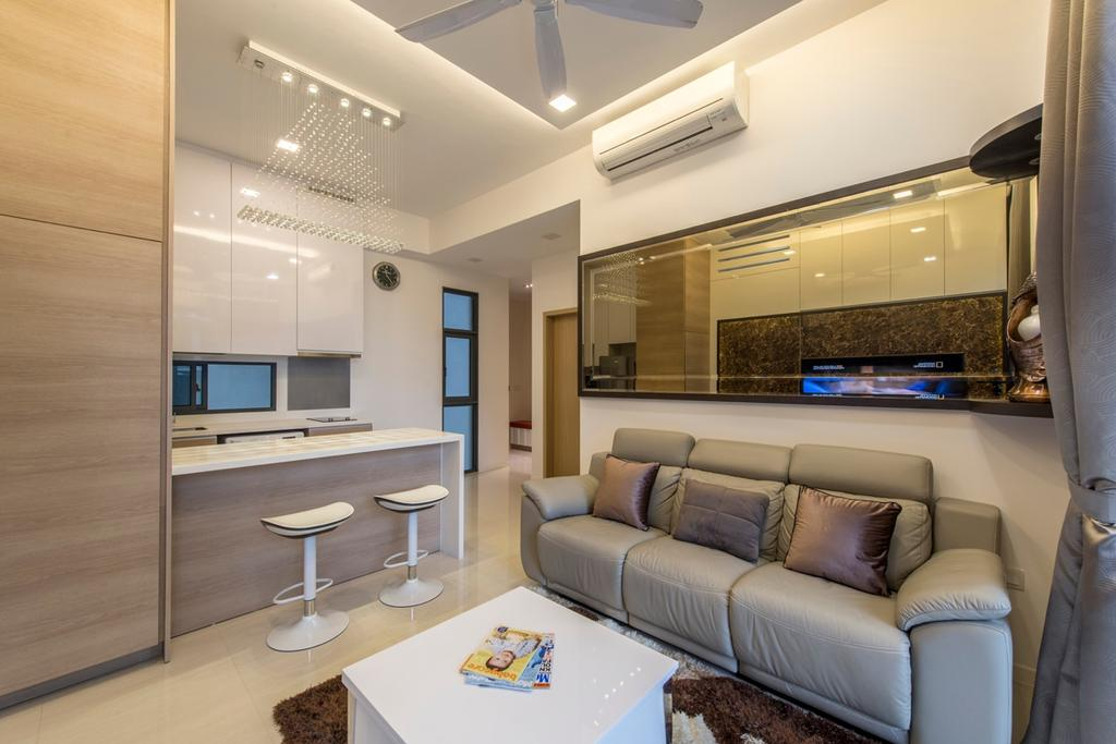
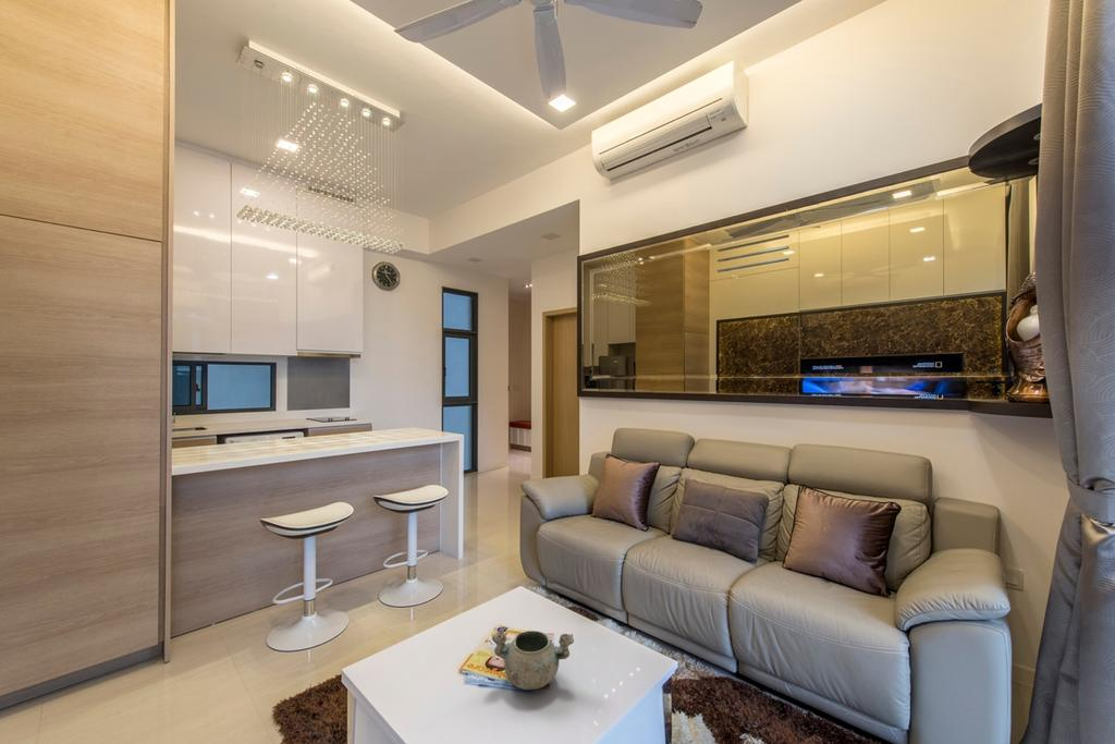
+ decorative bowl (532, 655)
